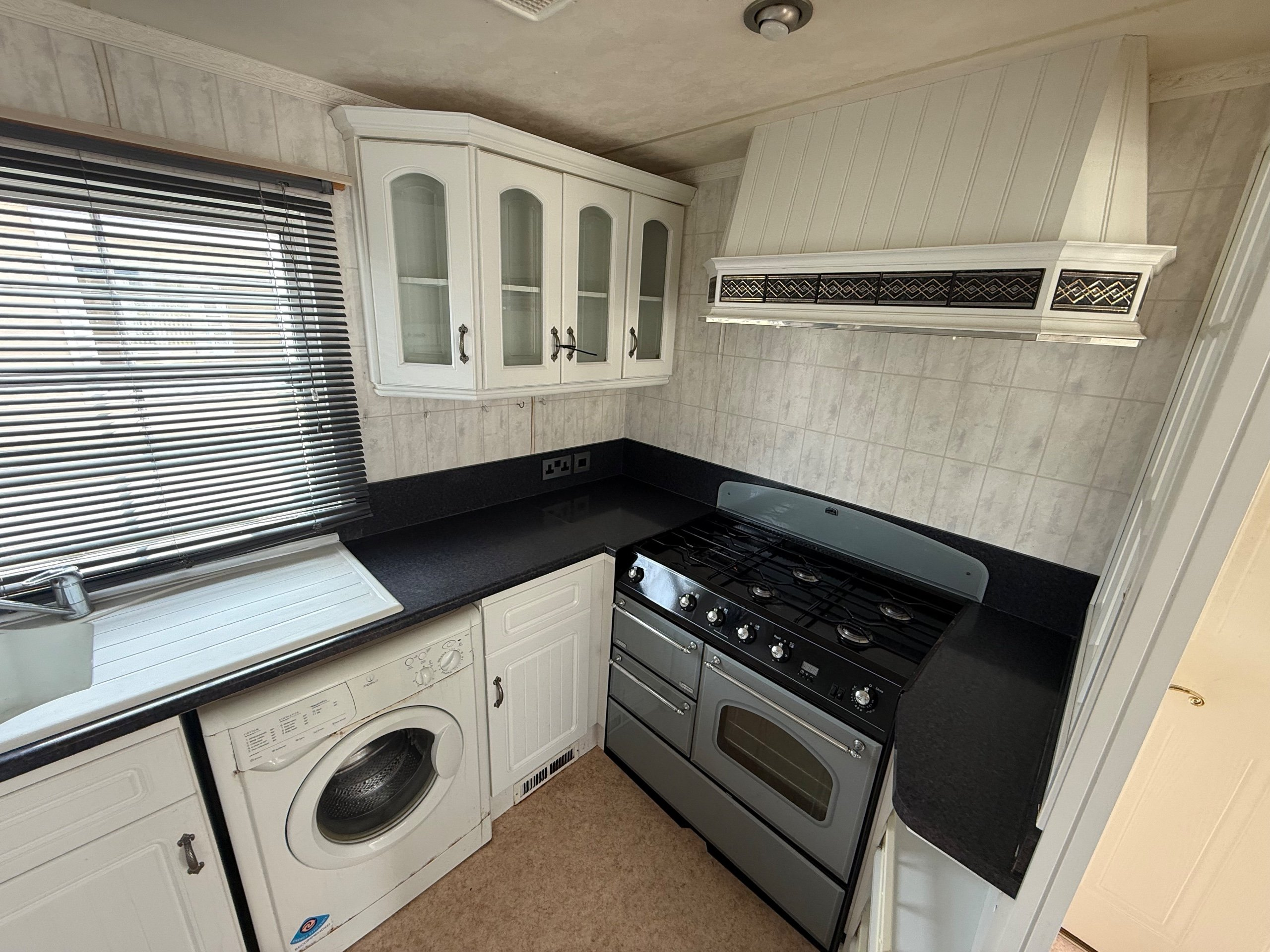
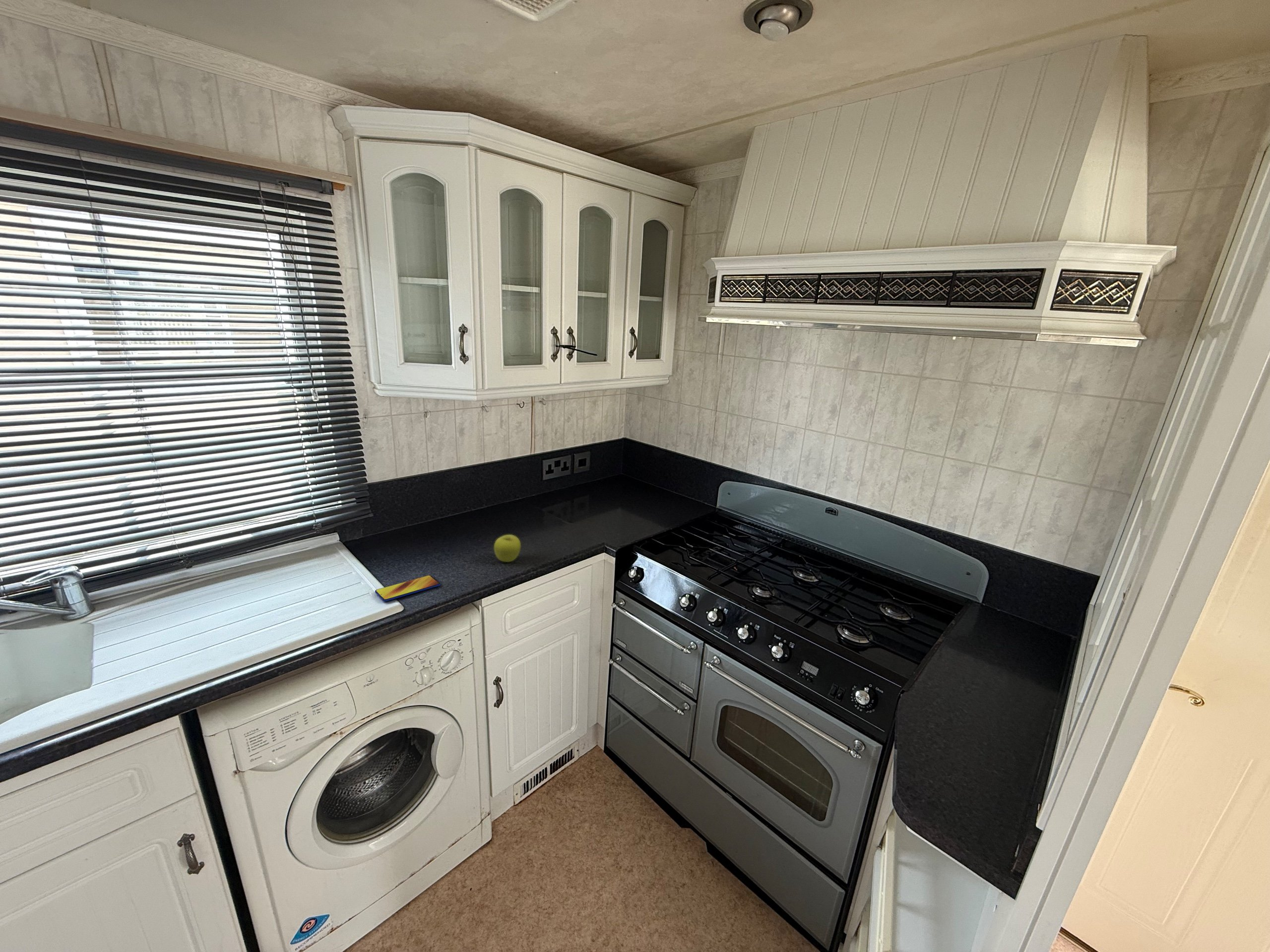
+ fruit (508, 548)
+ smartphone (408, 588)
